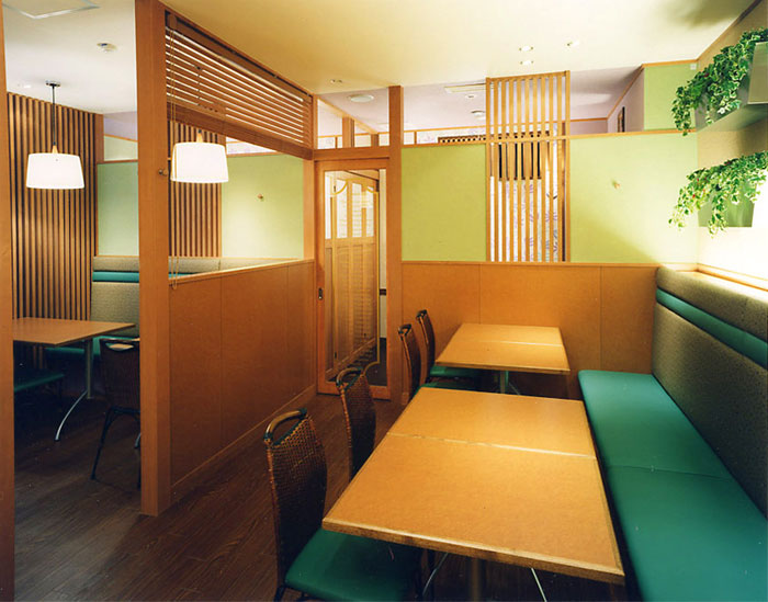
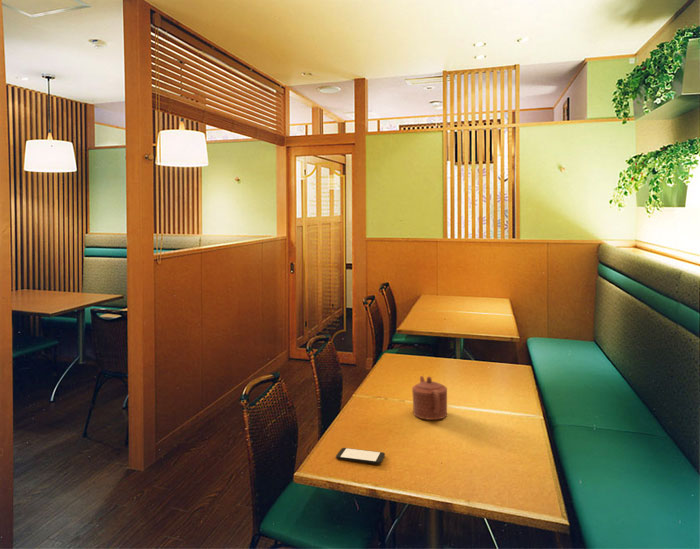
+ teapot (429, 395)
+ smartphone (360, 455)
